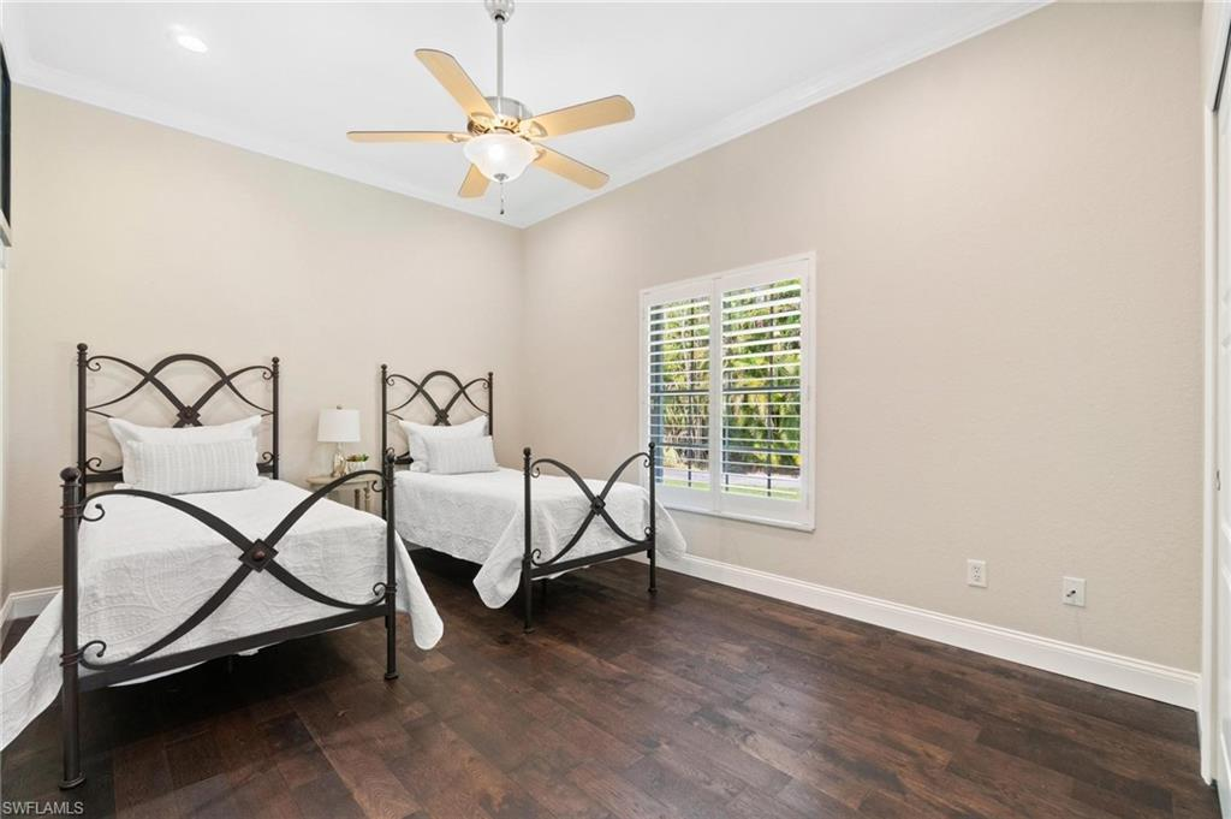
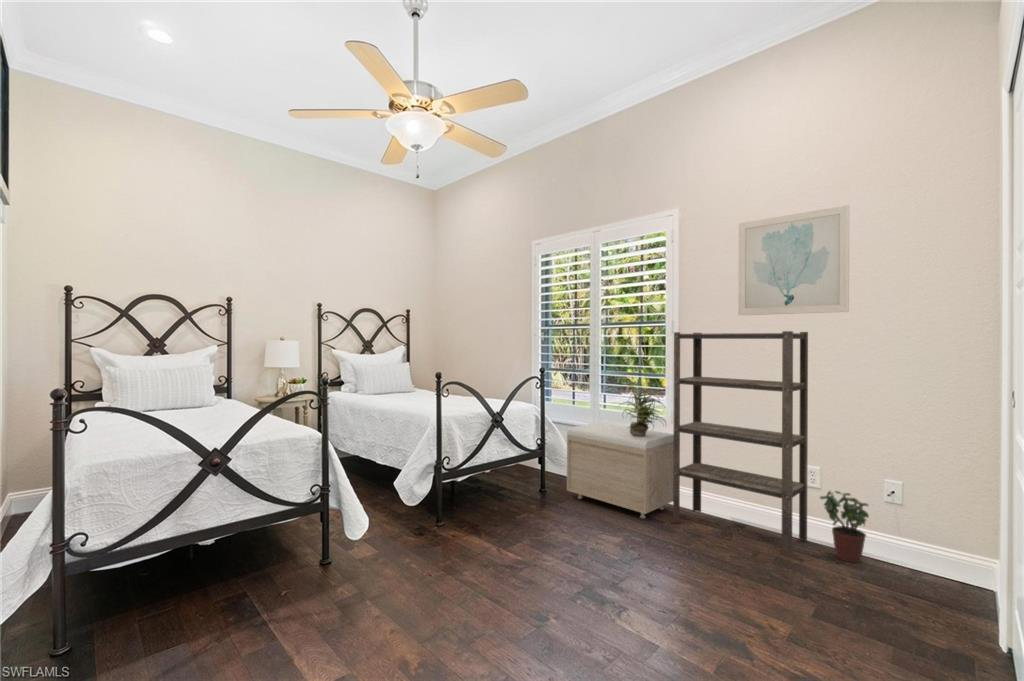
+ potted plant (846, 524)
+ storage bench (619, 466)
+ potted plant (640, 408)
+ wall art (789, 264)
+ shelving unit (737, 431)
